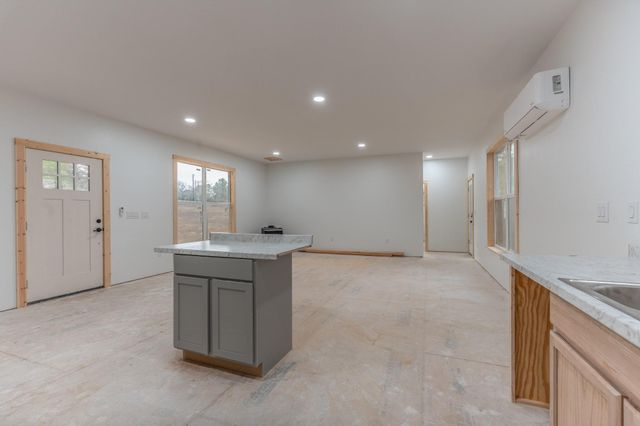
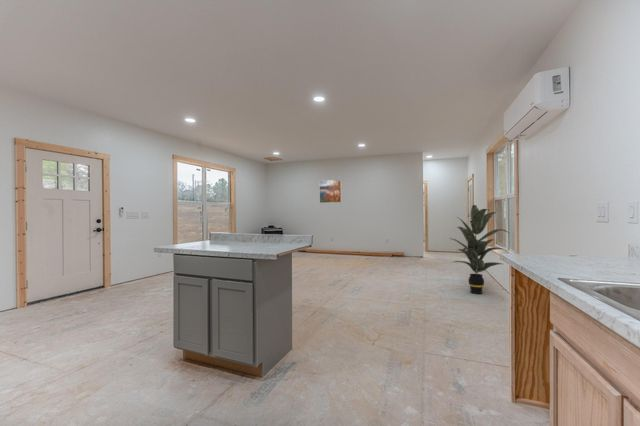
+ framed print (330, 191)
+ indoor plant (477, 248)
